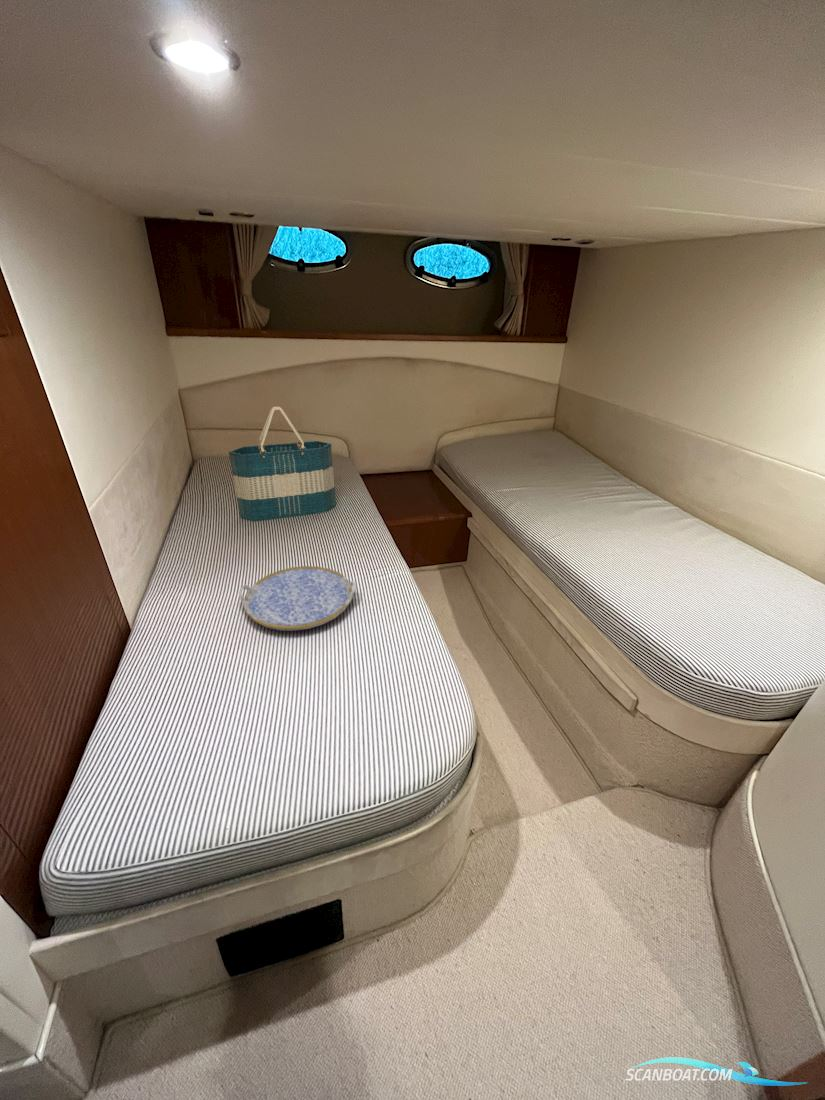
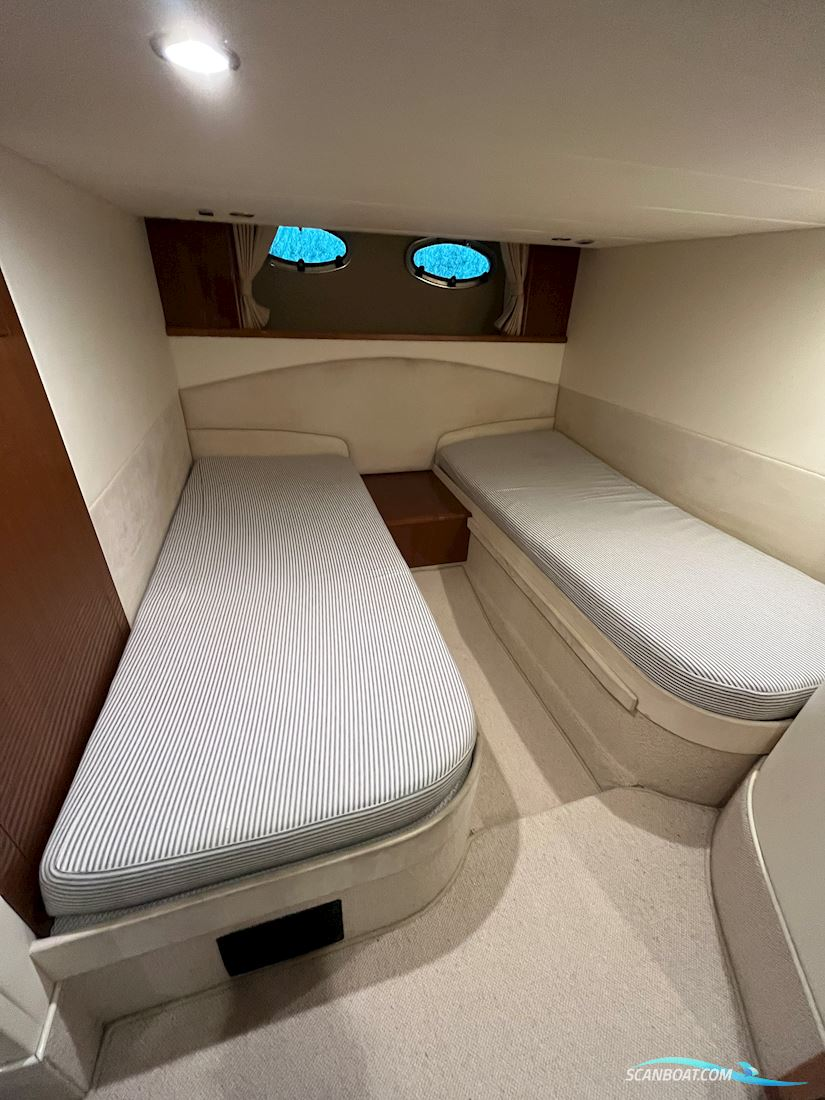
- serving tray (299, 595)
- tote bag (283, 462)
